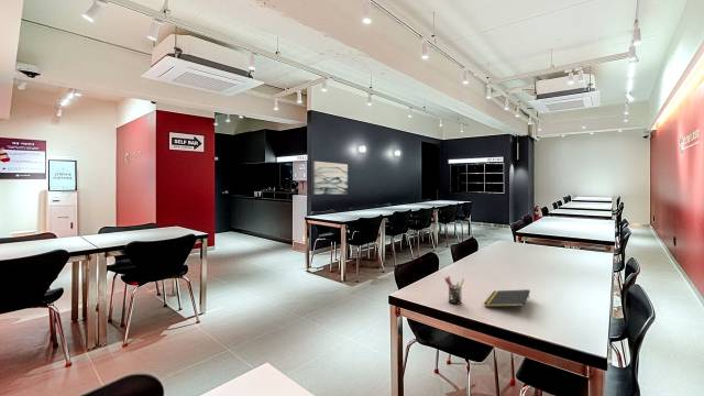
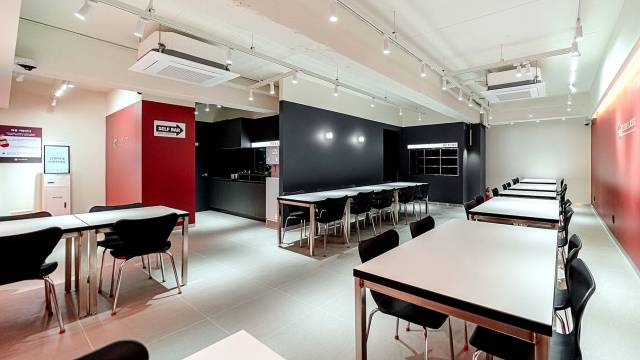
- pen holder (454, 289)
- notepad (507, 297)
- wall art (331, 178)
